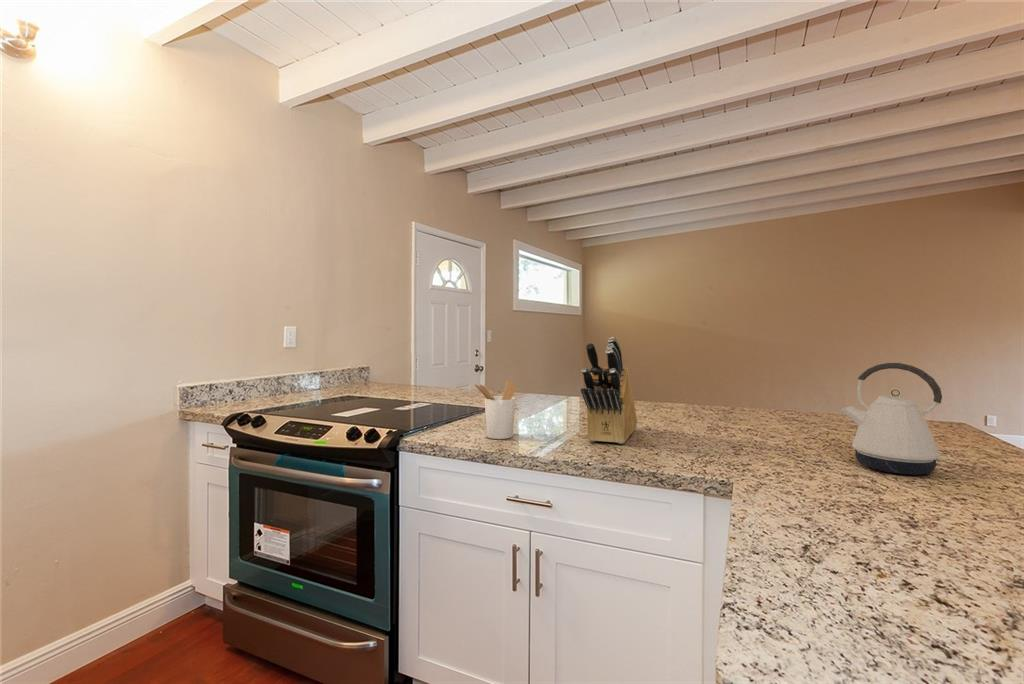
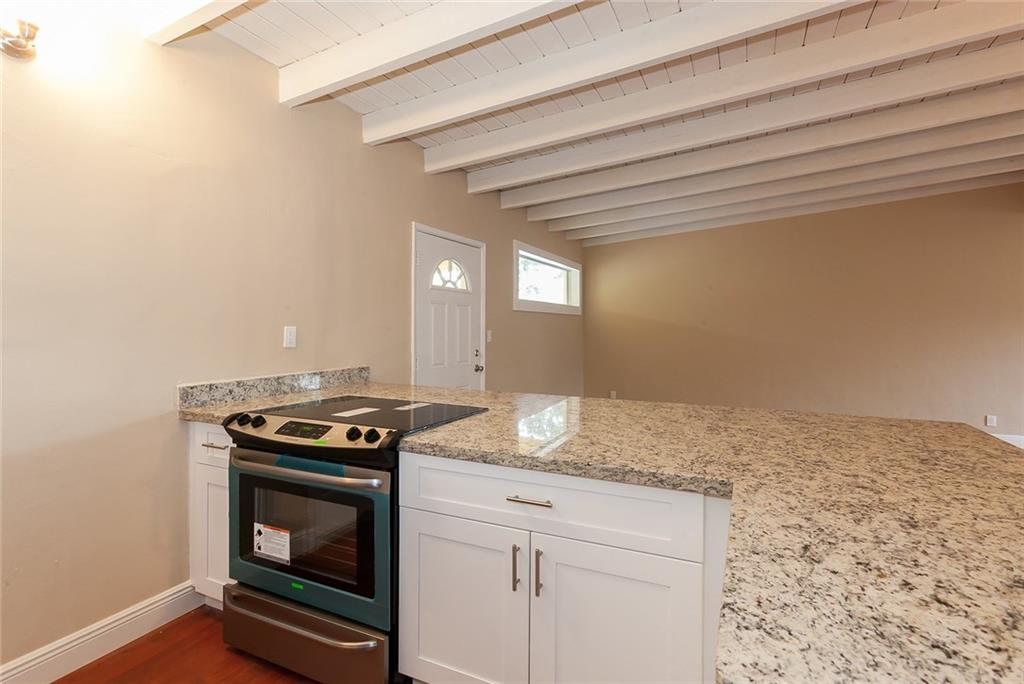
- utensil holder (493, 408)
- kettle (891, 415)
- knife block (610, 387)
